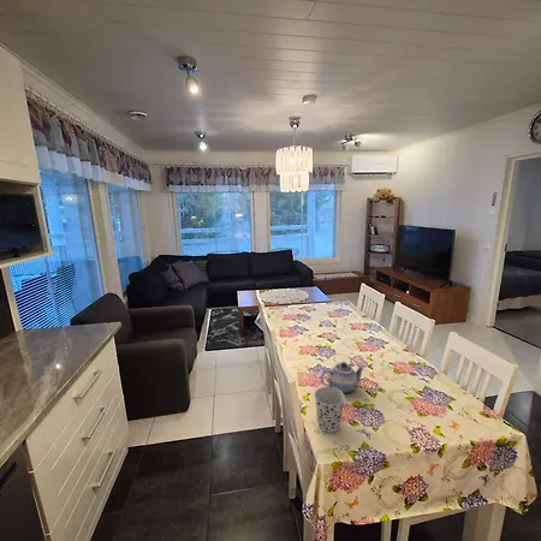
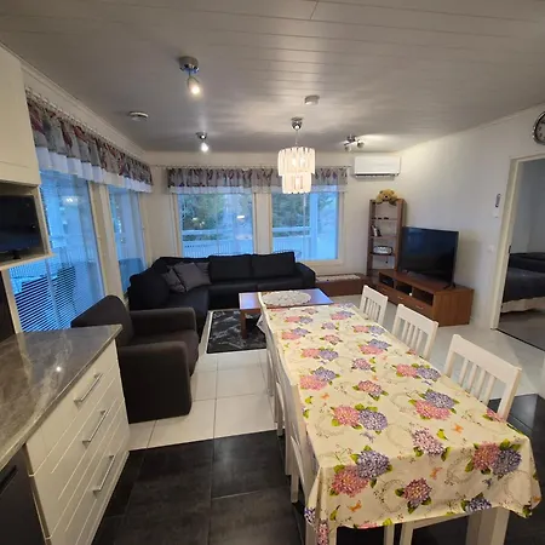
- teapot (341, 374)
- cup (328, 410)
